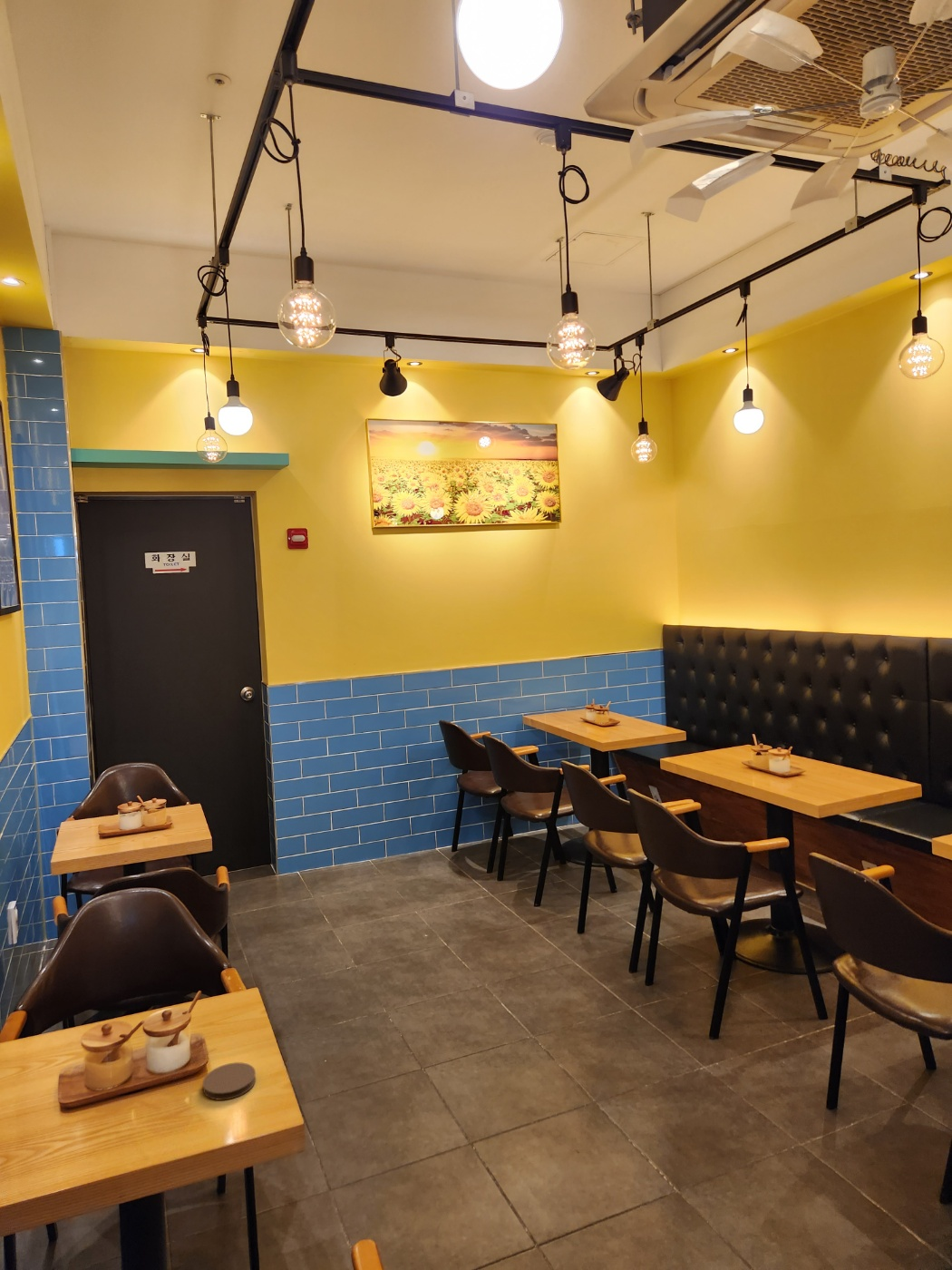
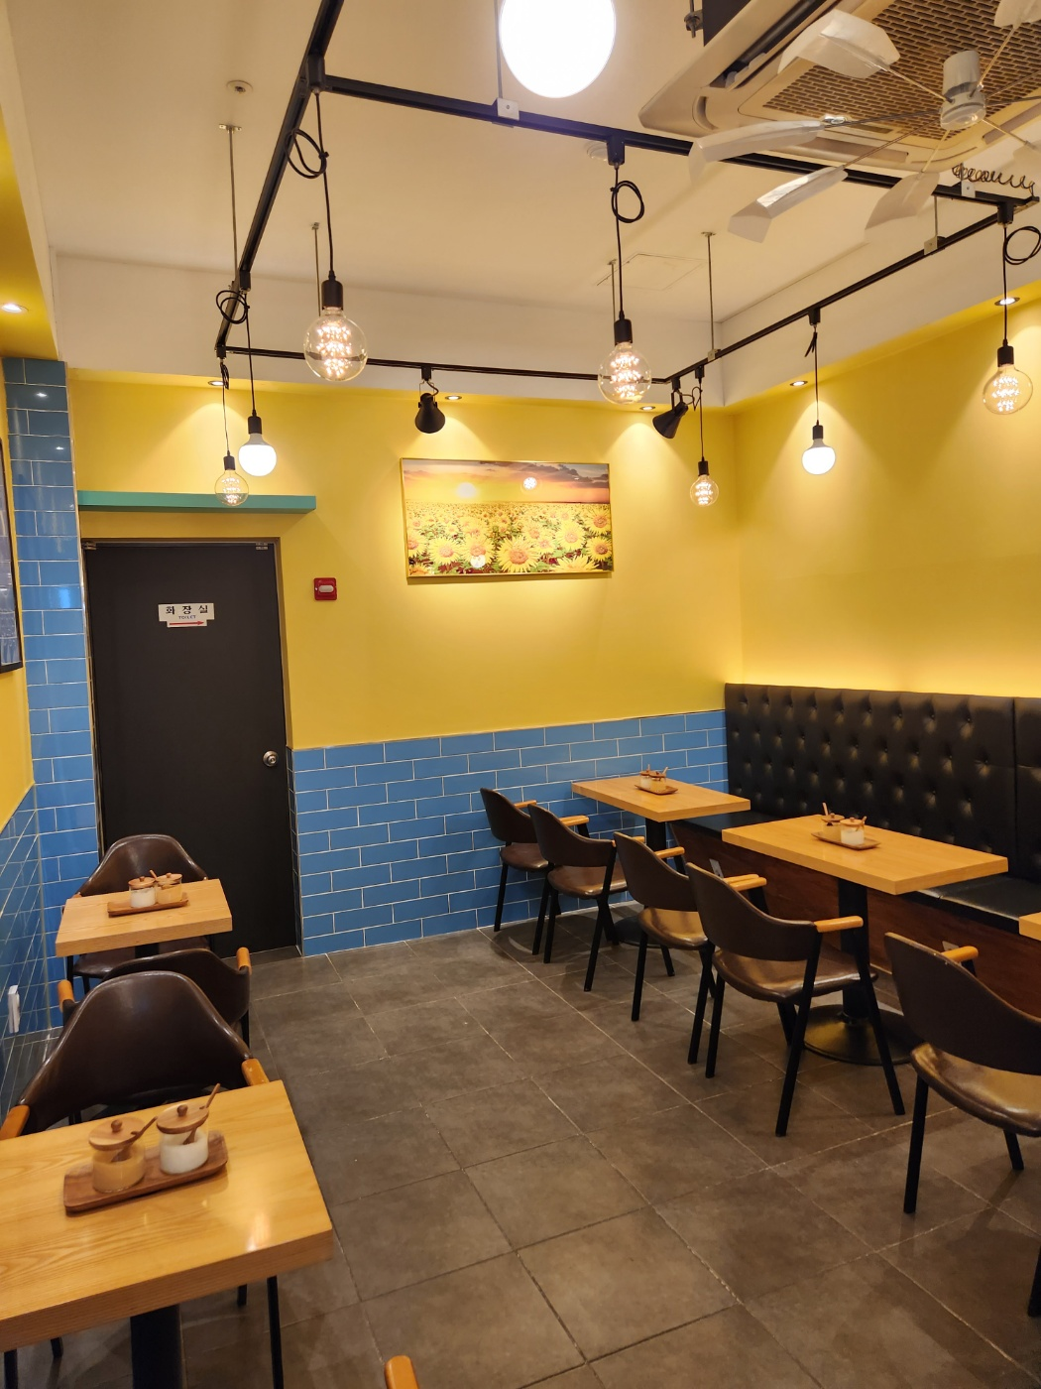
- coaster (229, 1080)
